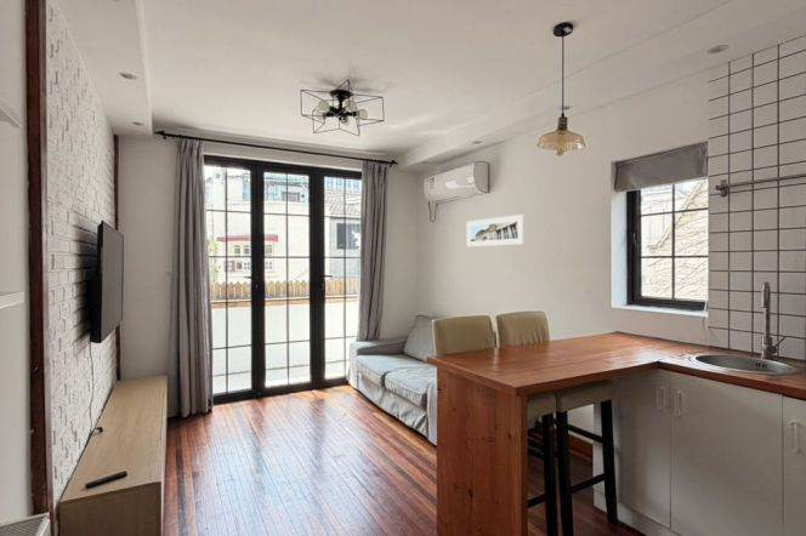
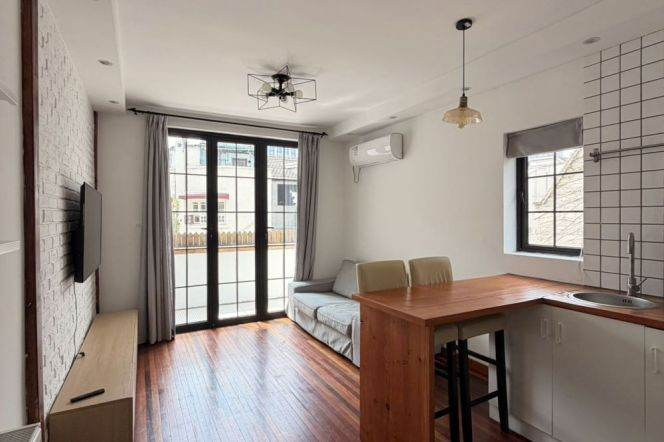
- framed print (493, 232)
